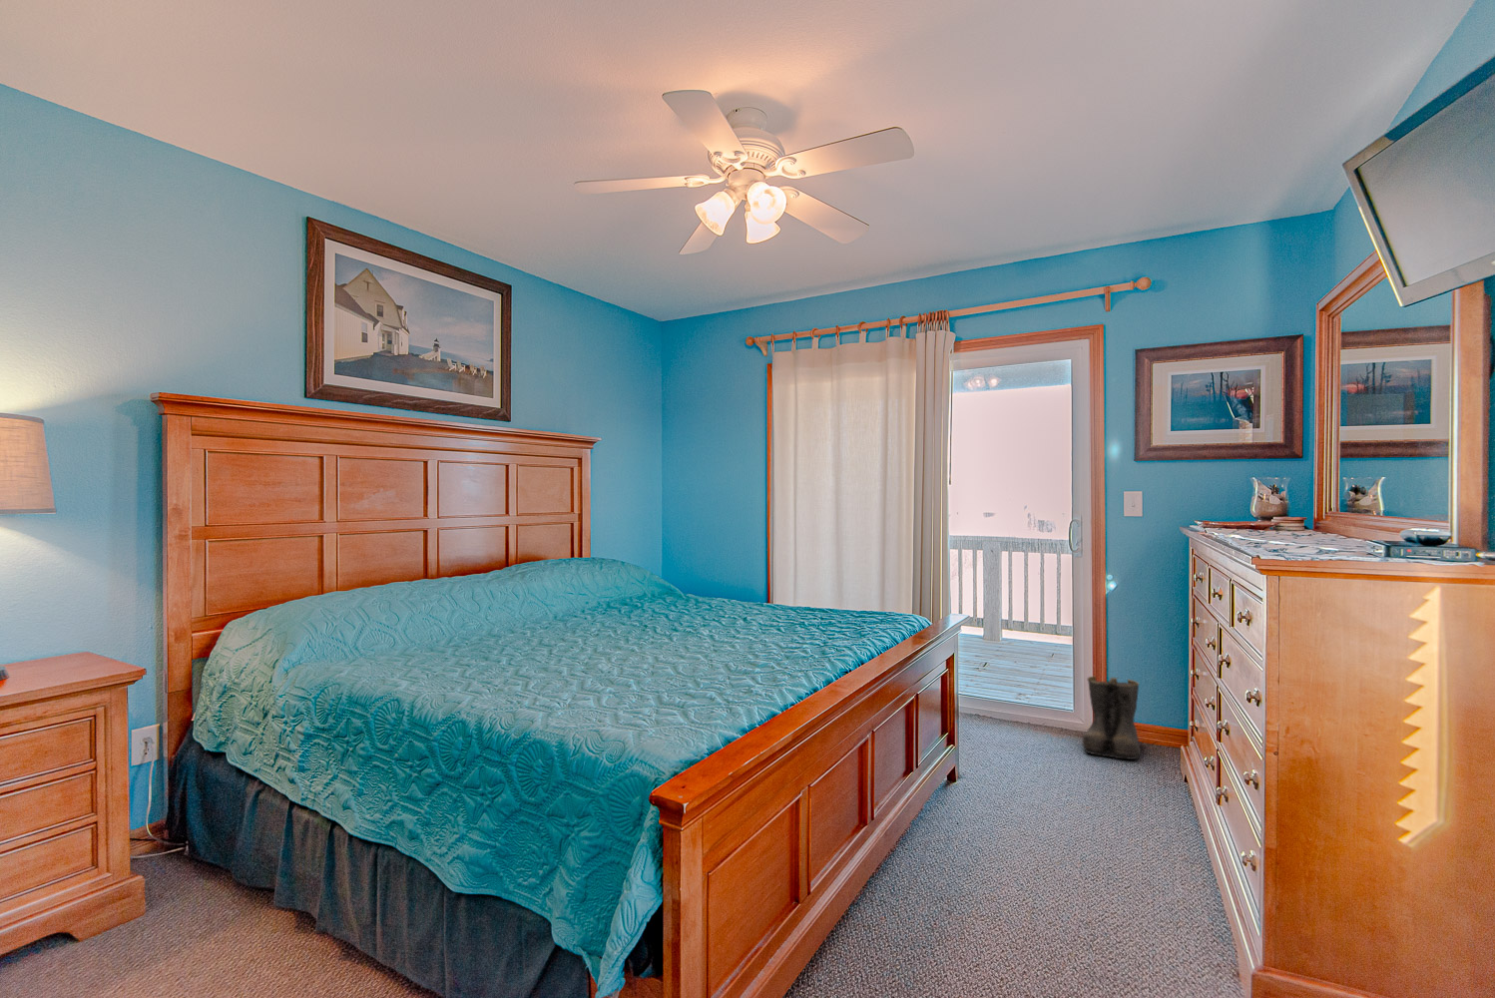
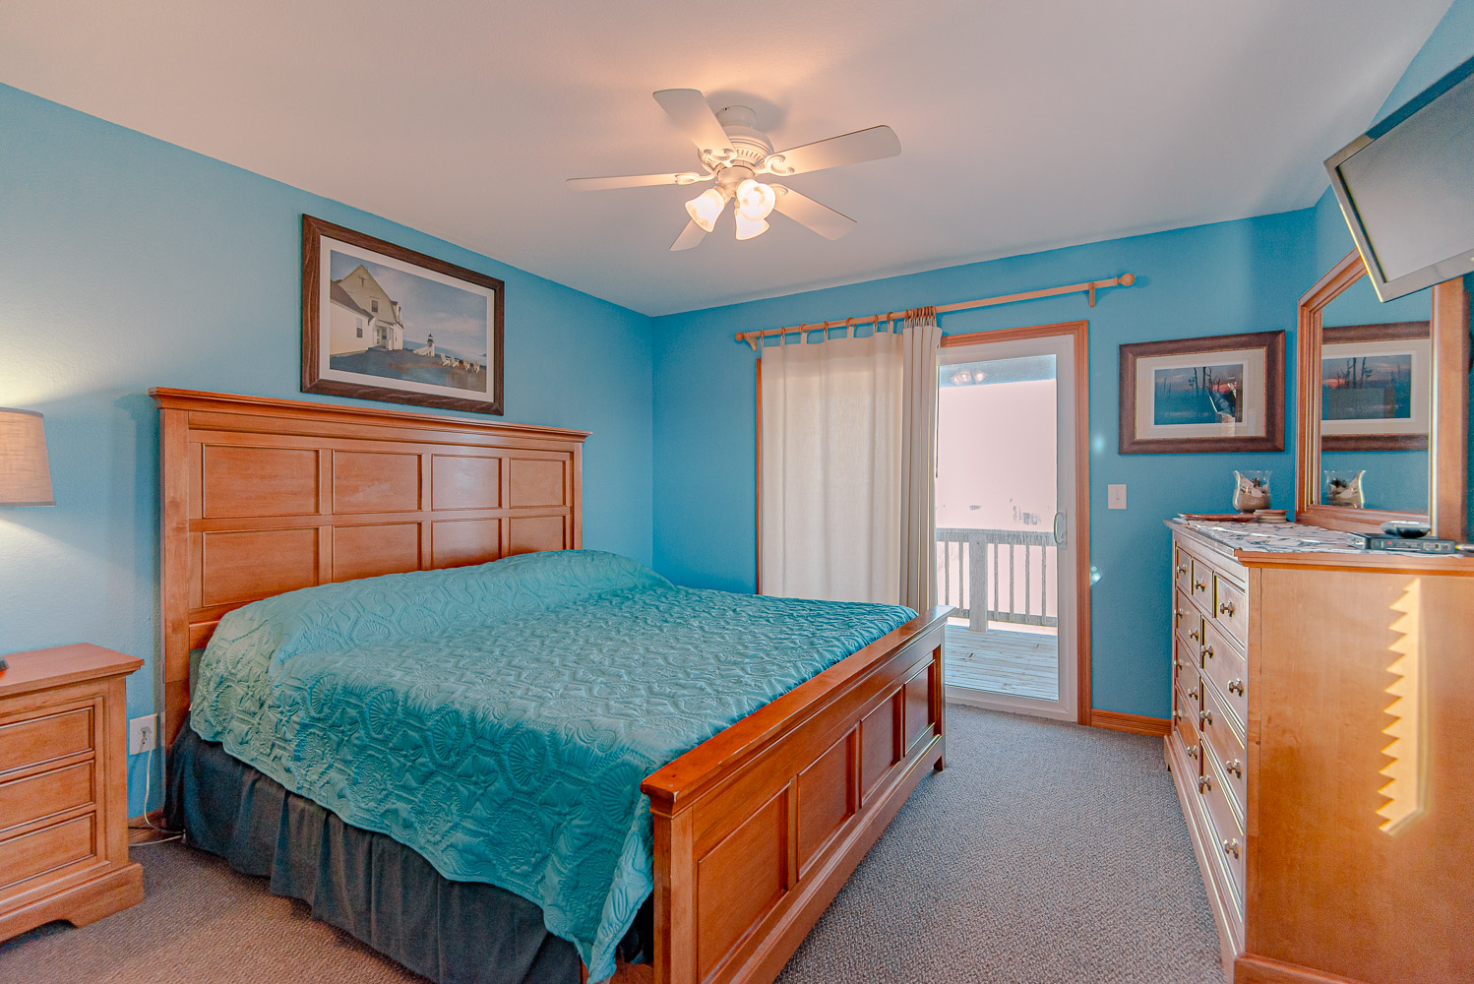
- boots (1111, 715)
